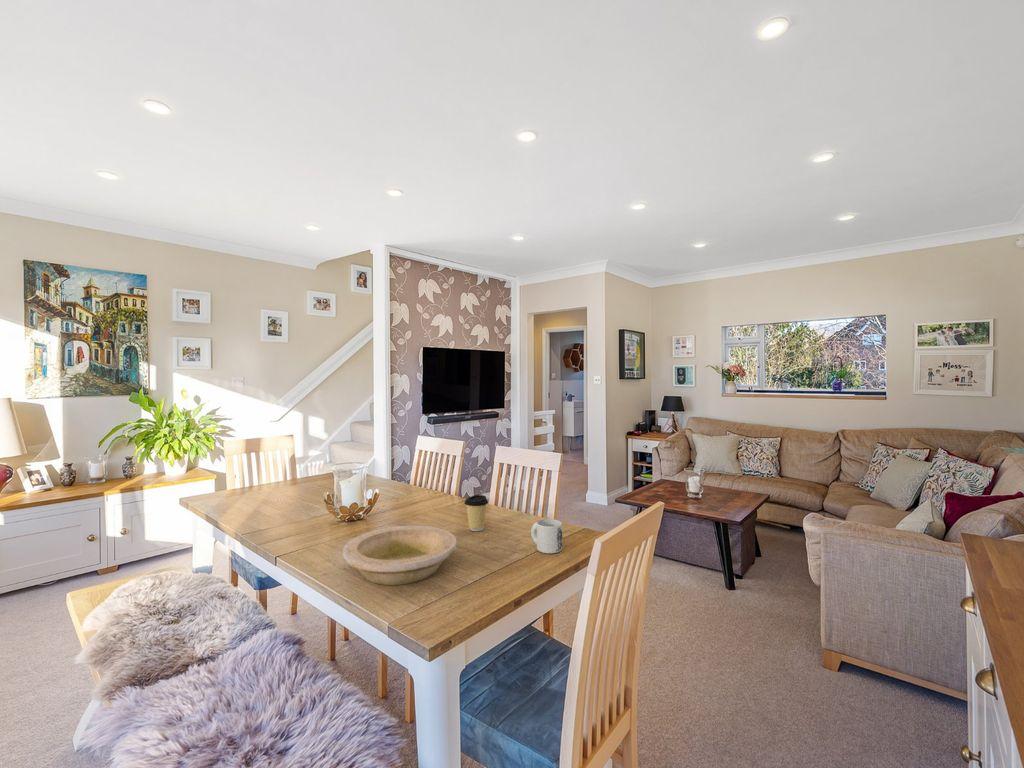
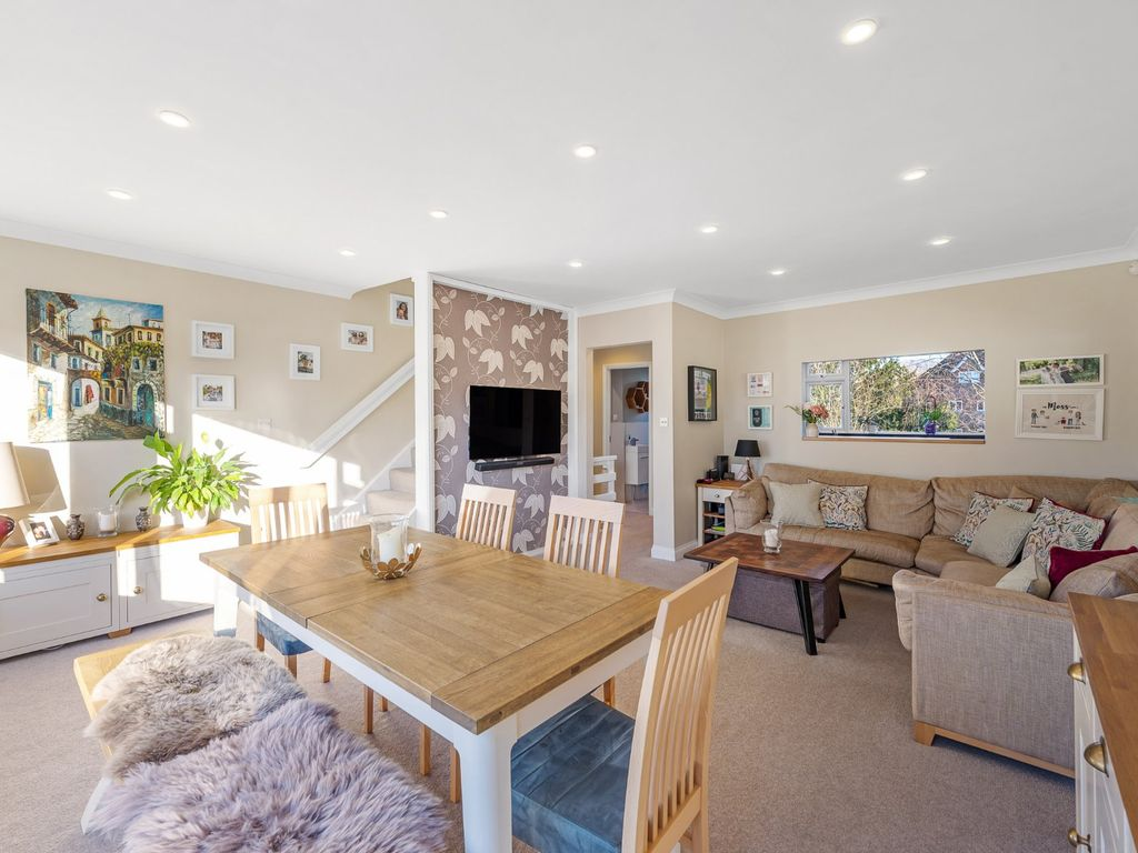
- bowl (401, 556)
- coffee cup (476, 513)
- mug (545, 535)
